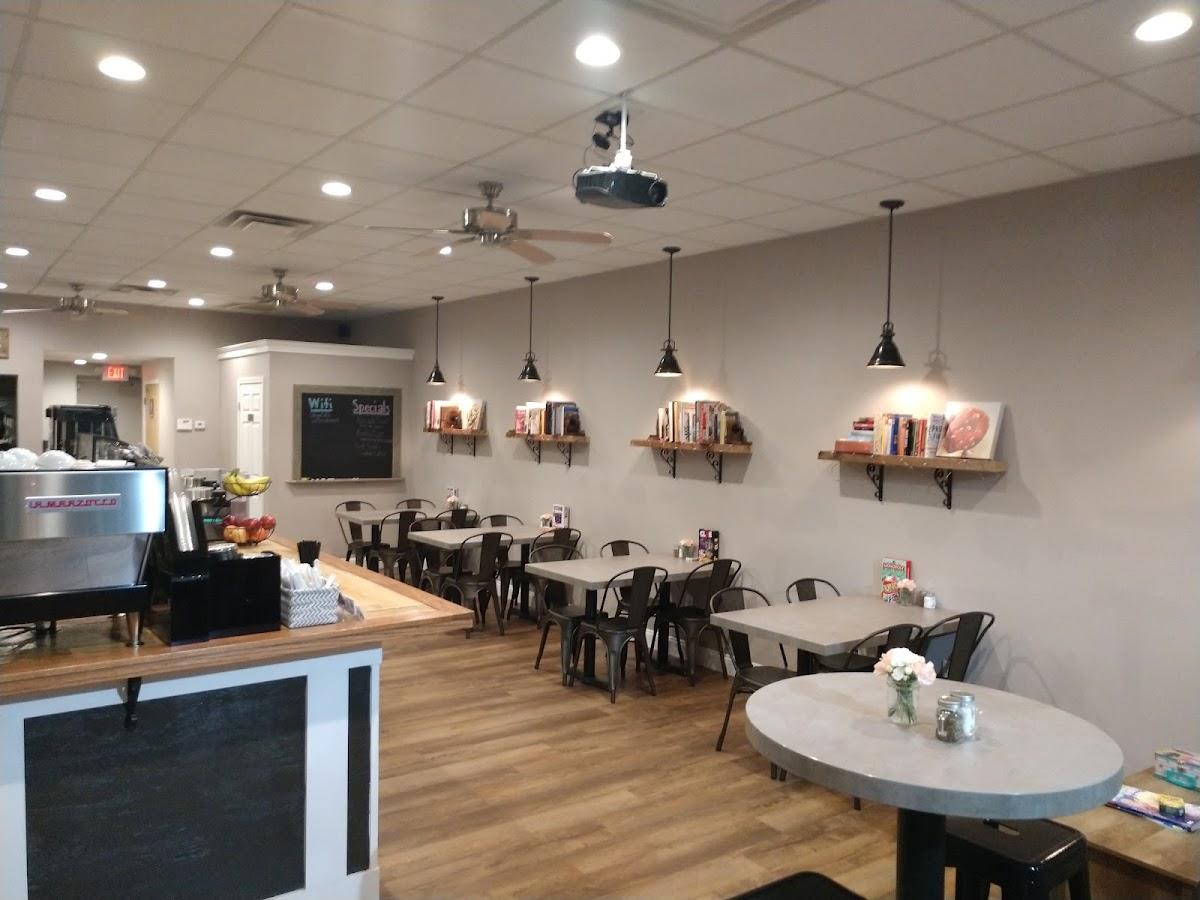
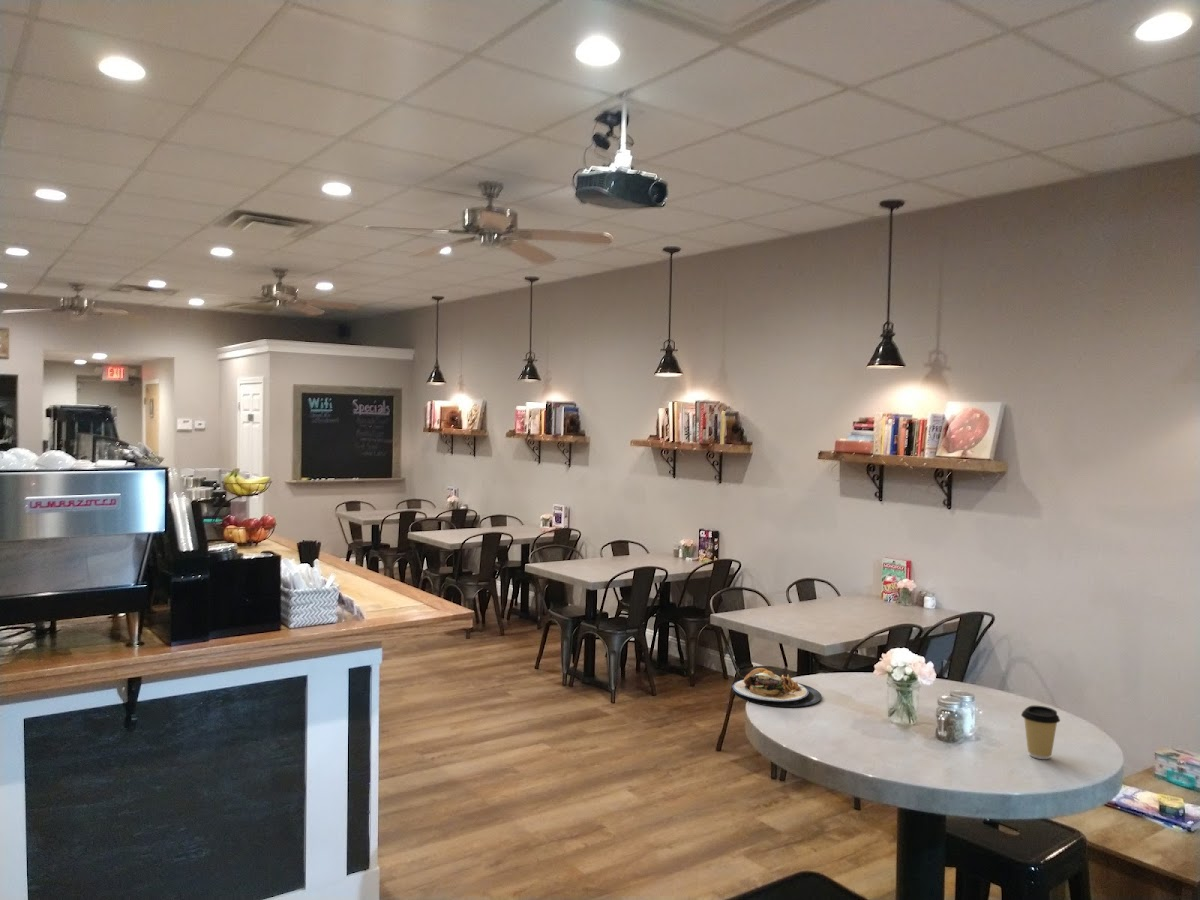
+ coffee cup (1040, 732)
+ plate (776, 680)
